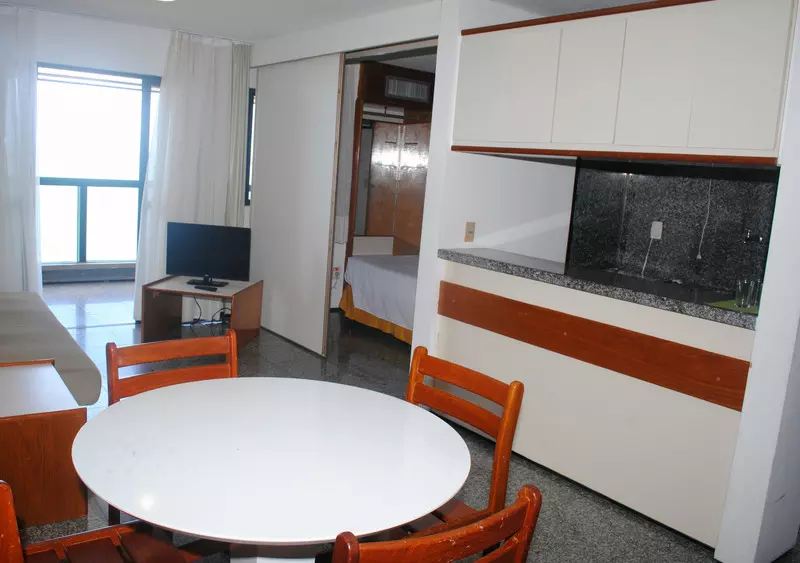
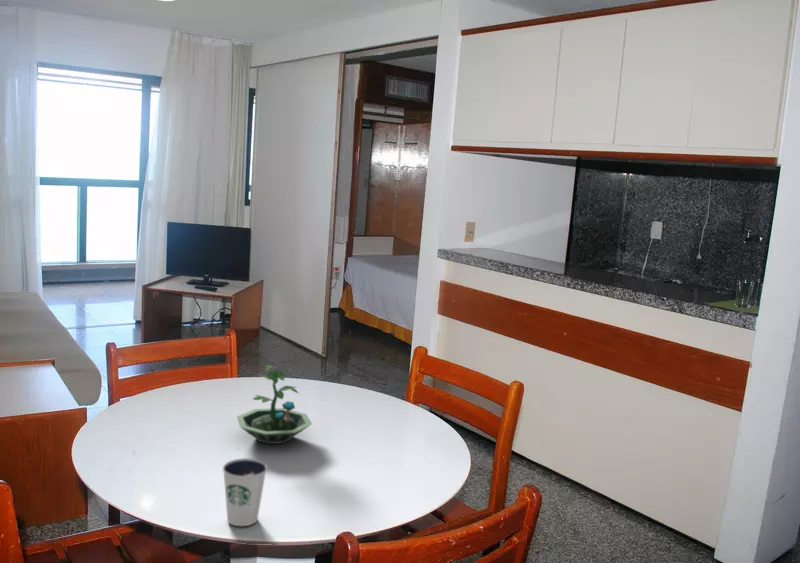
+ terrarium (276, 381)
+ dixie cup (243, 493)
